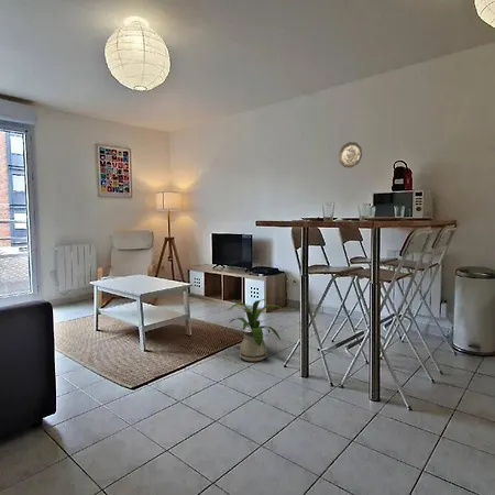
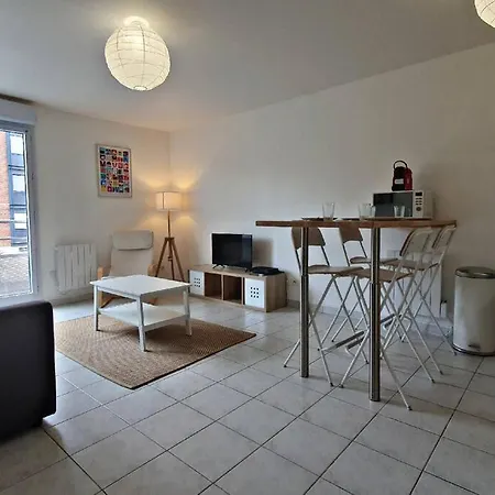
- decorative plate (350, 155)
- house plant (254, 324)
